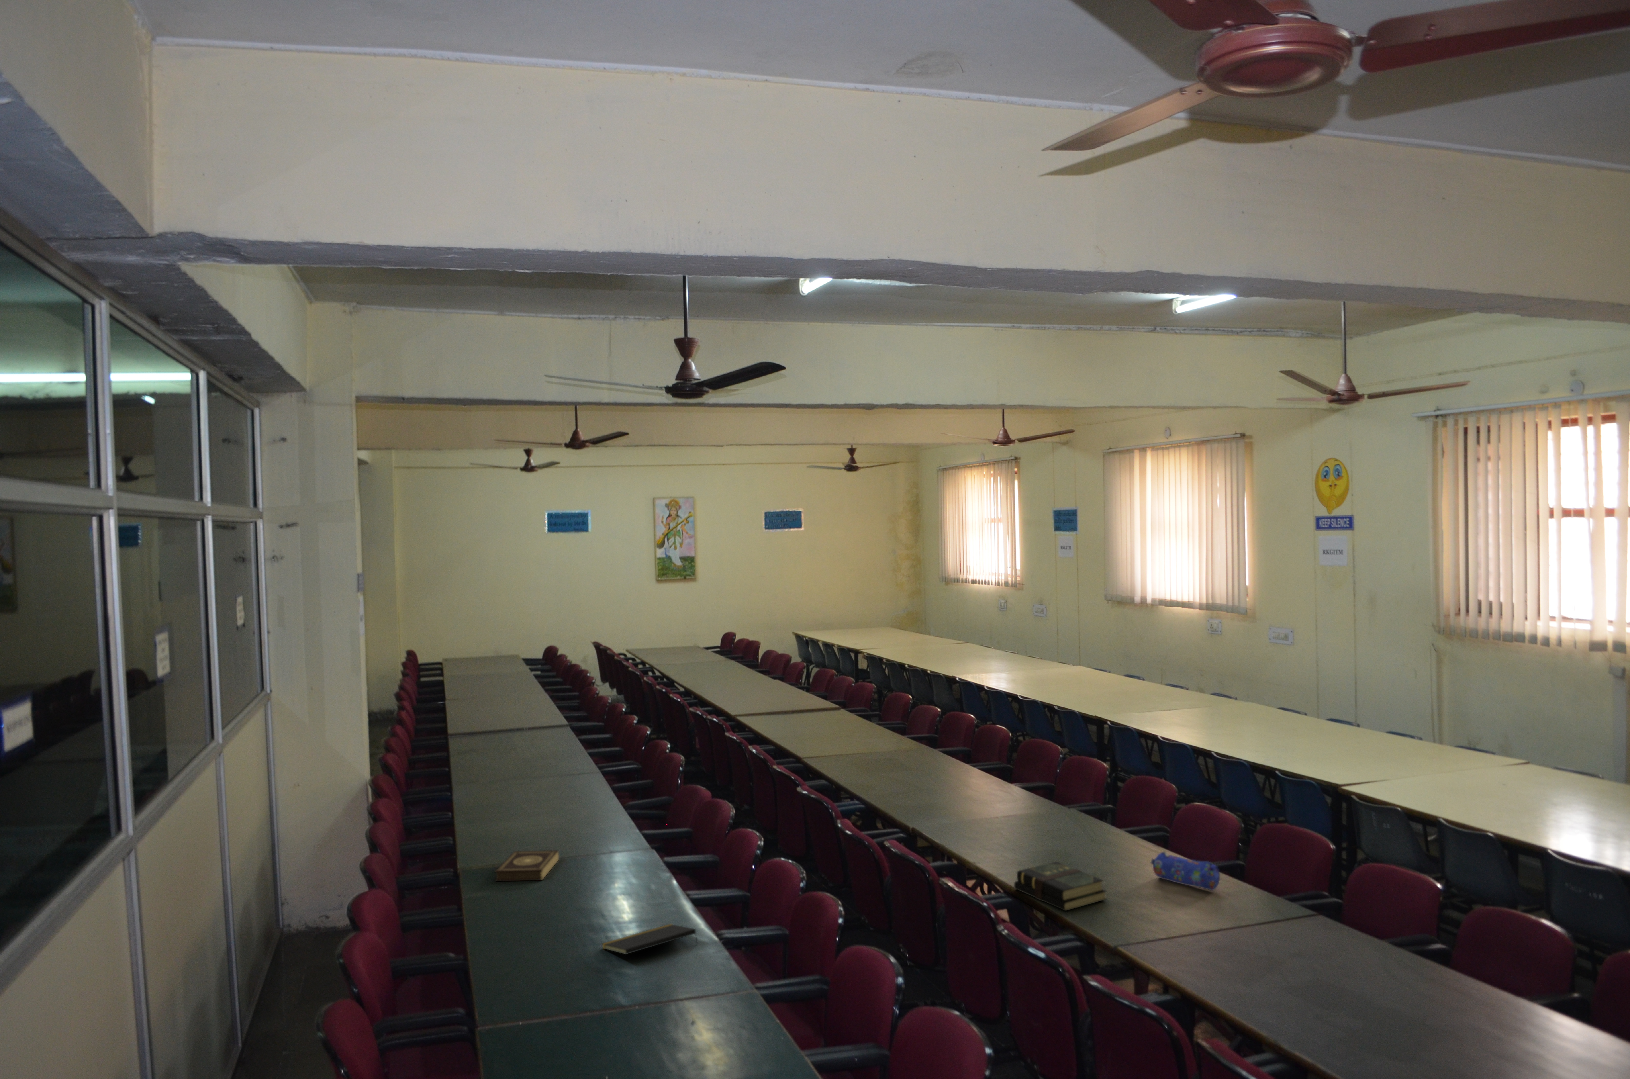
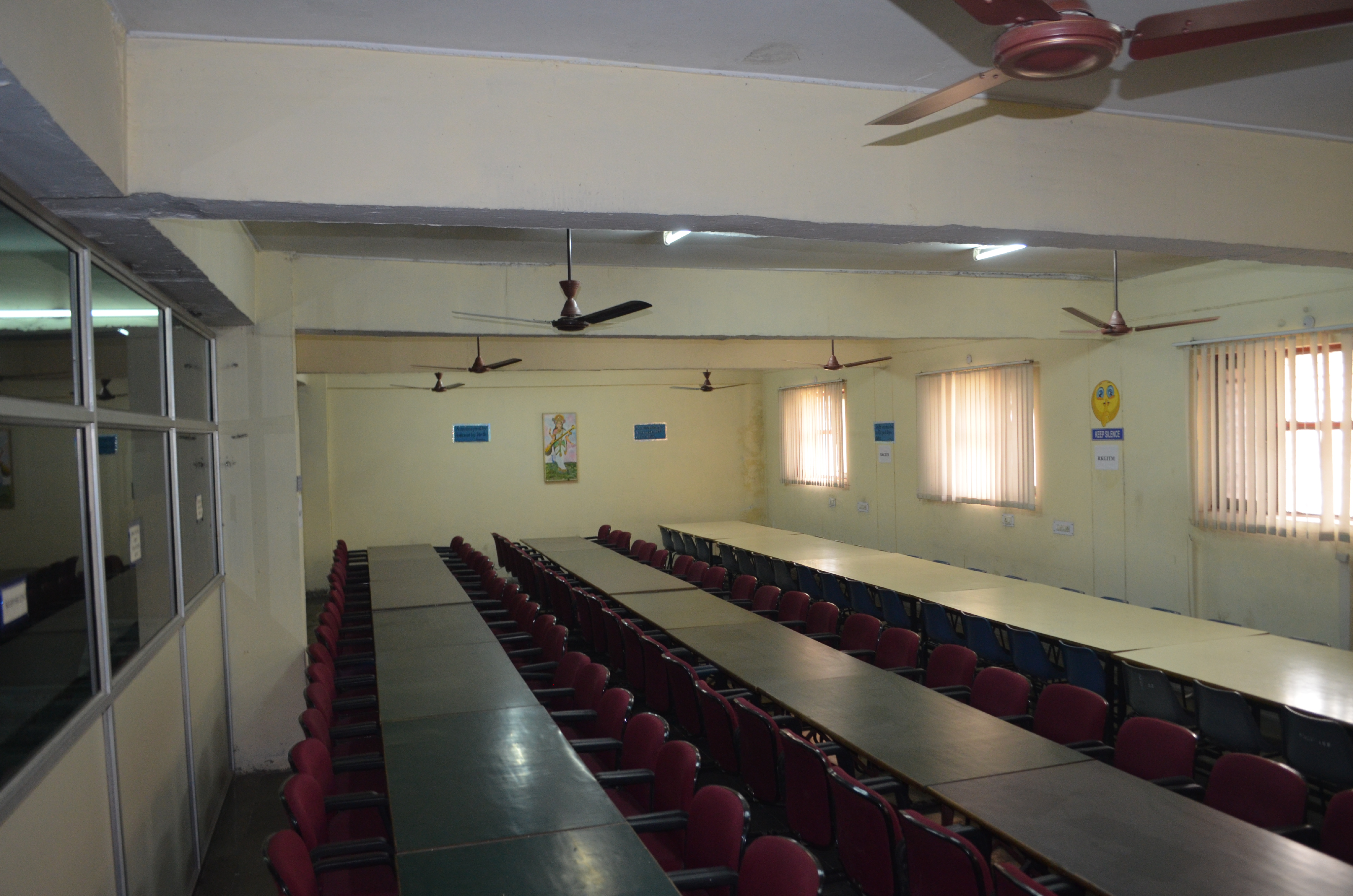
- book (1059, 885)
- pencil case (1185, 869)
- notepad (648, 938)
- book (528, 865)
